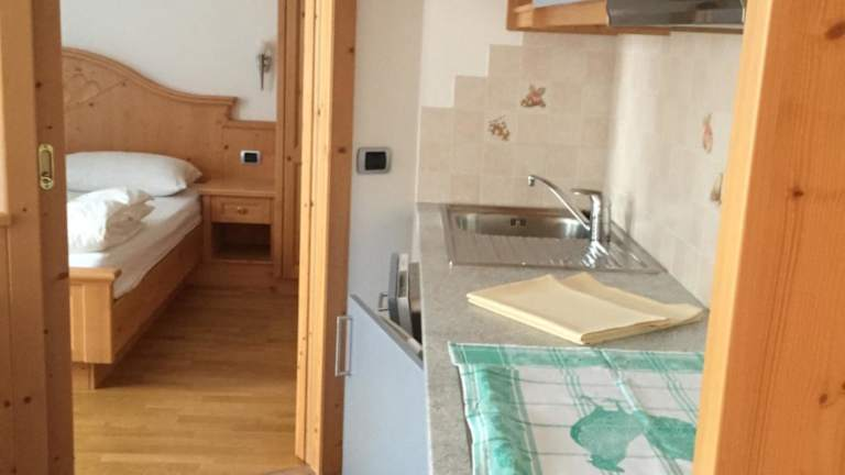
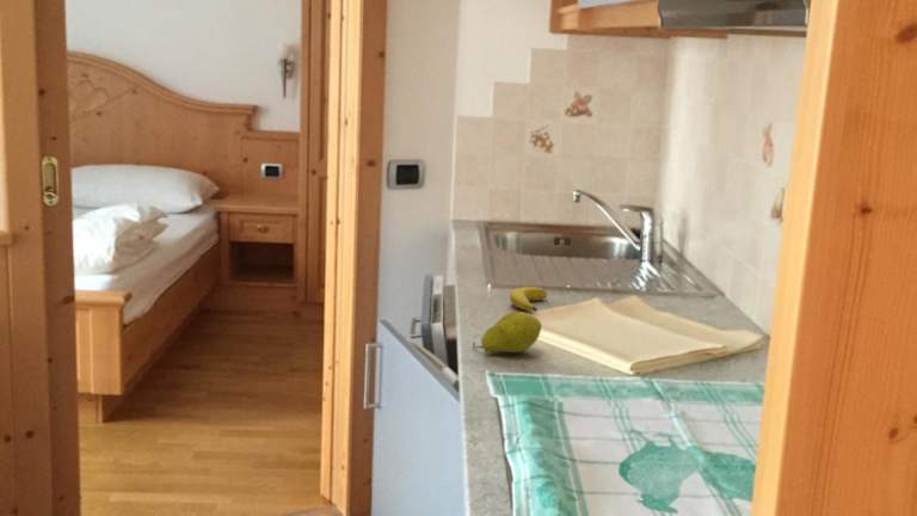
+ banana (528, 296)
+ fruit (506, 331)
